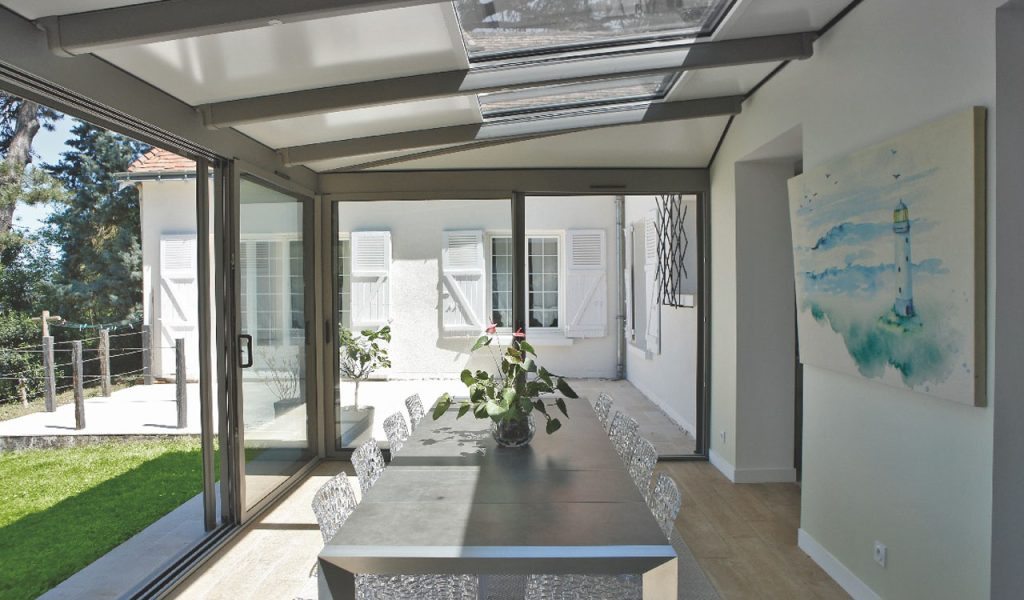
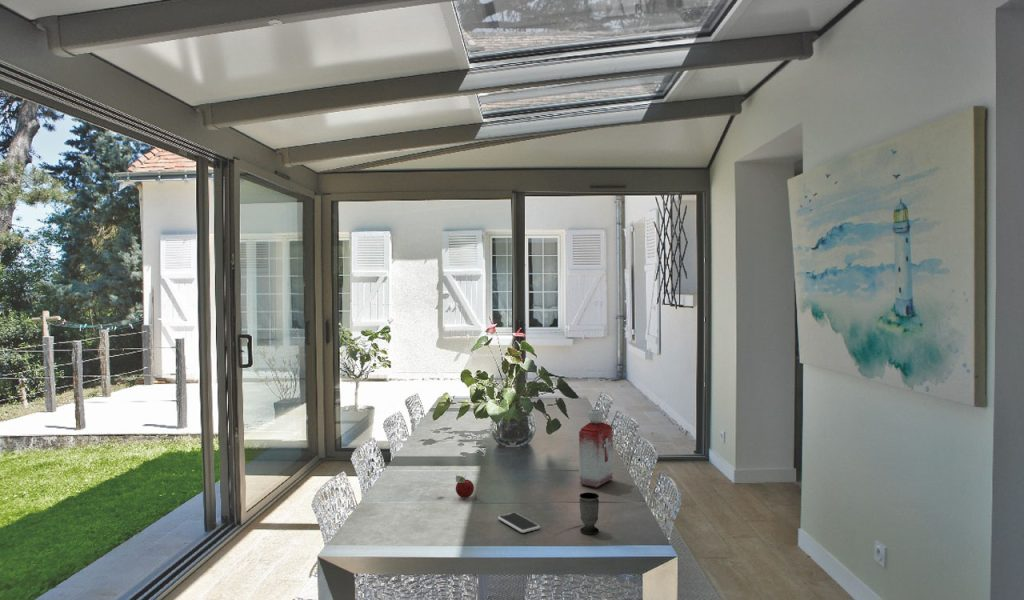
+ fruit (464, 485)
+ cup (589, 513)
+ smartphone (518, 522)
+ bottle (596, 446)
